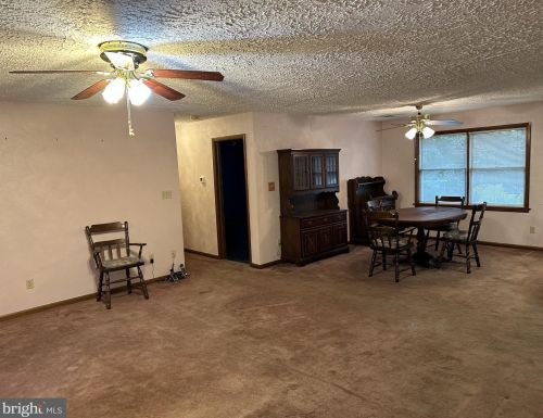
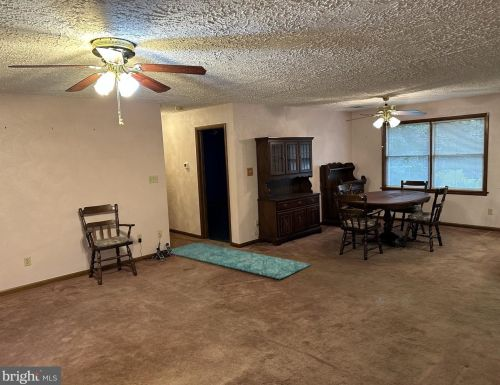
+ rug (230, 257)
